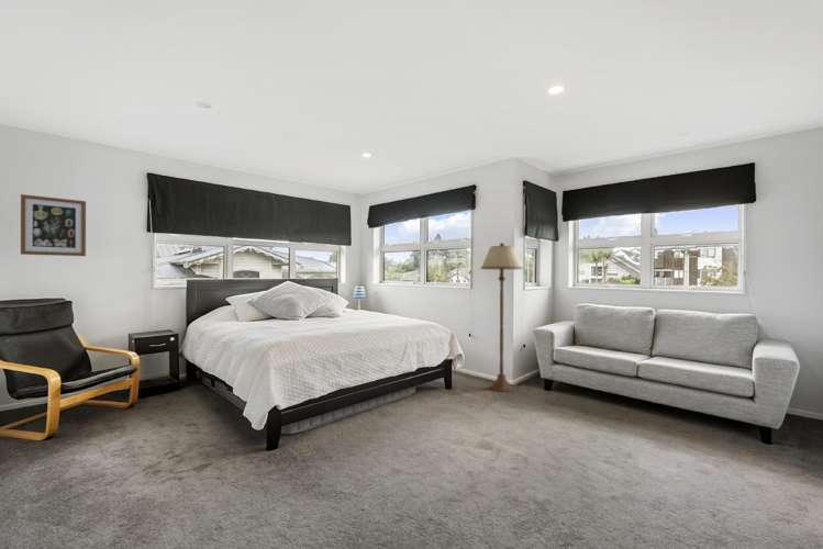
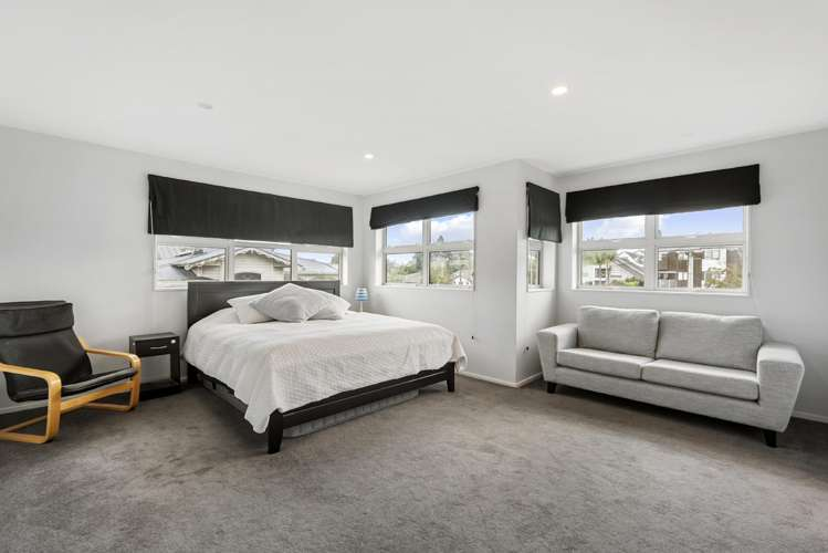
- floor lamp (501, 315)
- wall art (54, 226)
